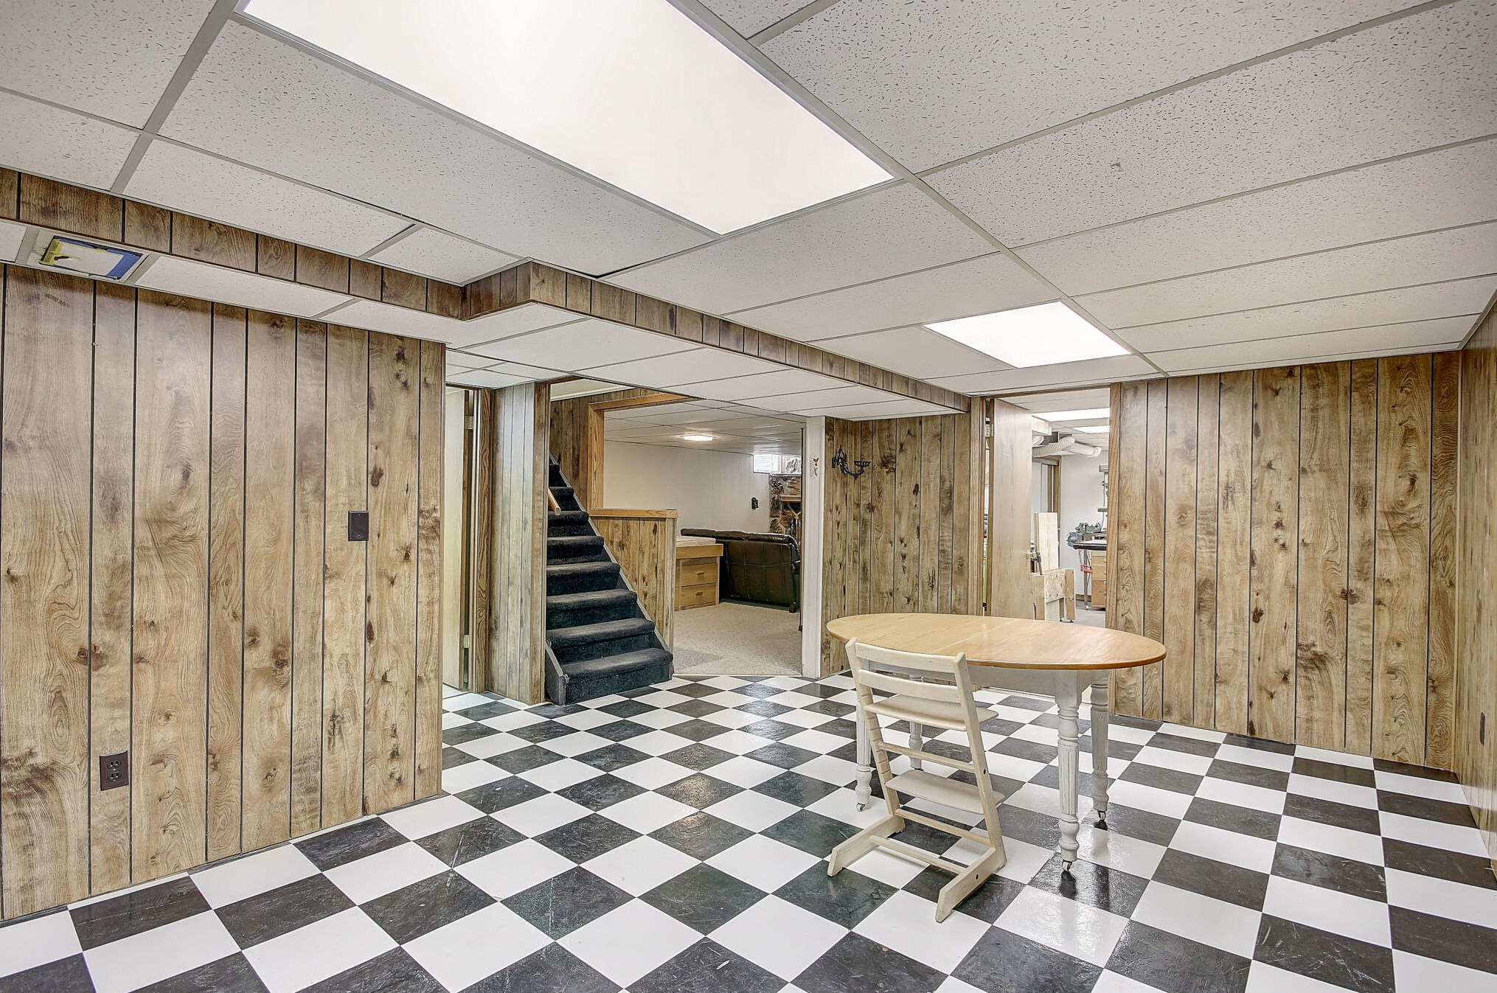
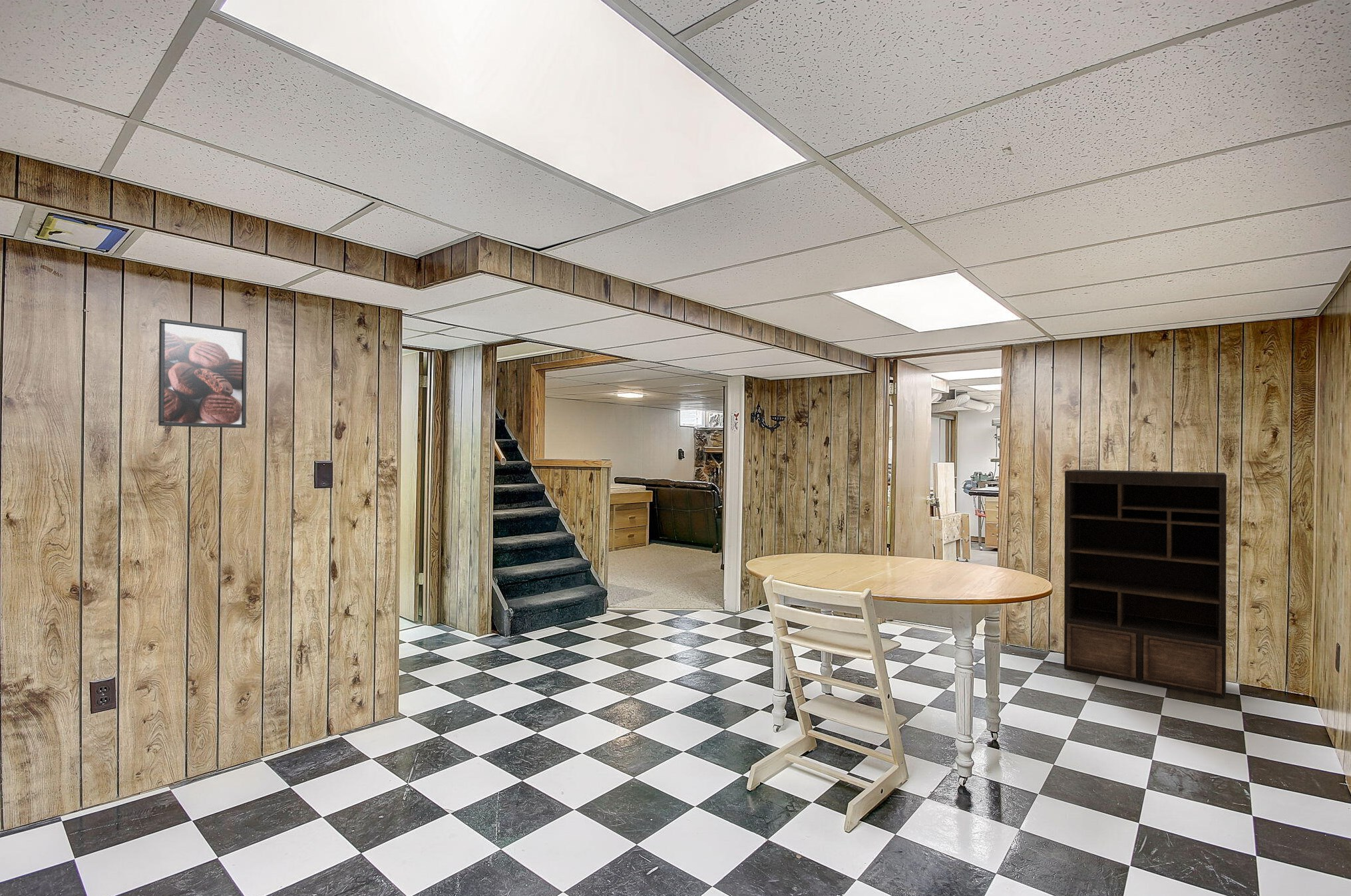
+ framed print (204, 375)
+ bookshelf (1142, 573)
